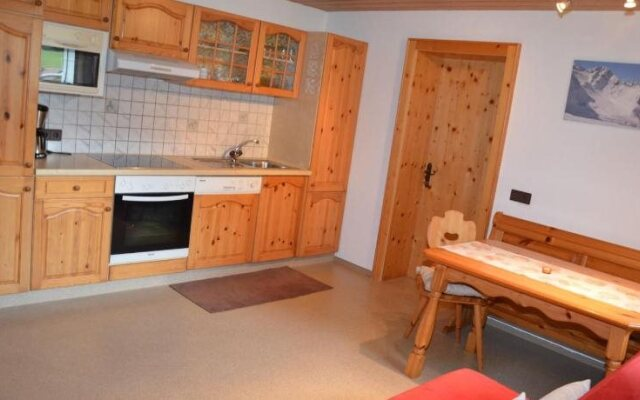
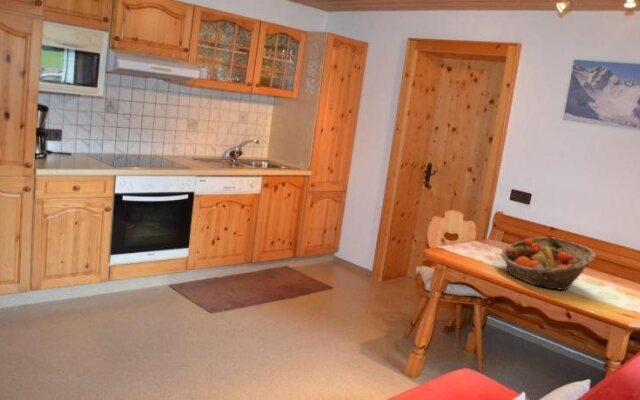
+ fruit basket (545, 260)
